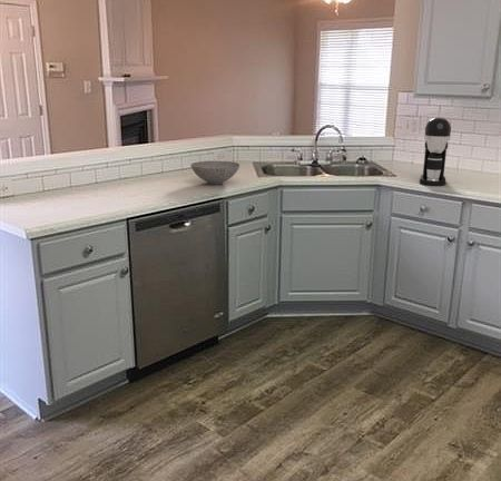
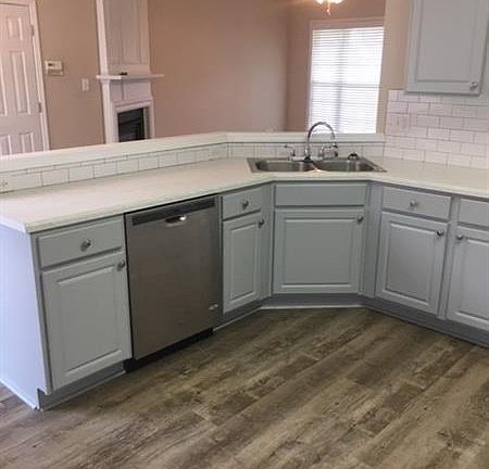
- coffee maker (435, 149)
- bowl (215, 174)
